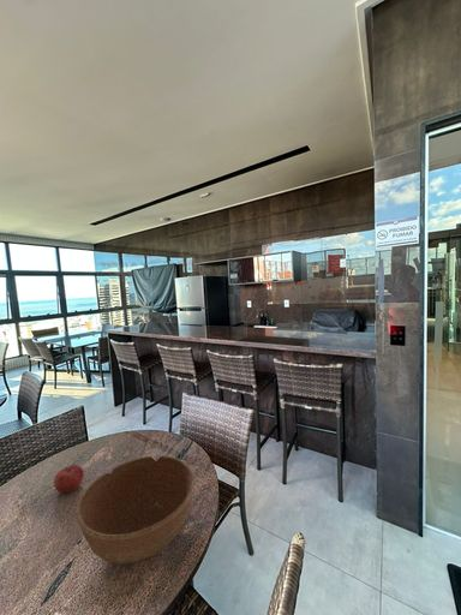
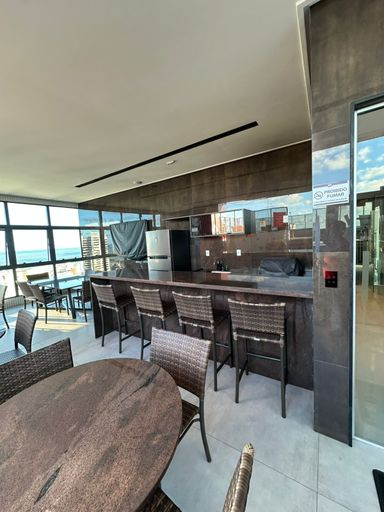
- bowl (139, 510)
- fruit (68, 477)
